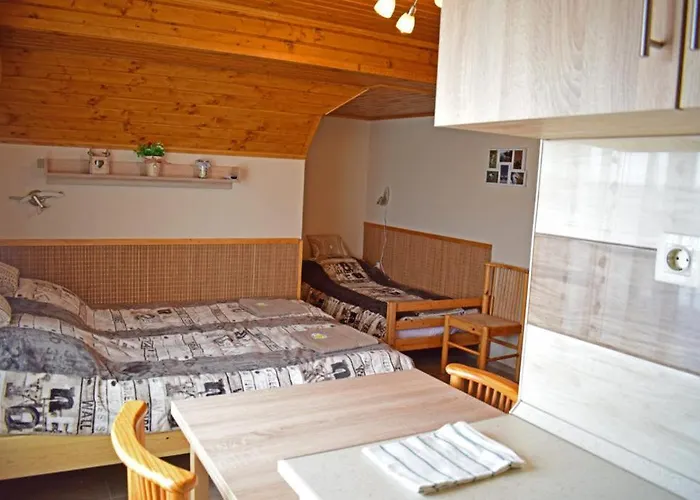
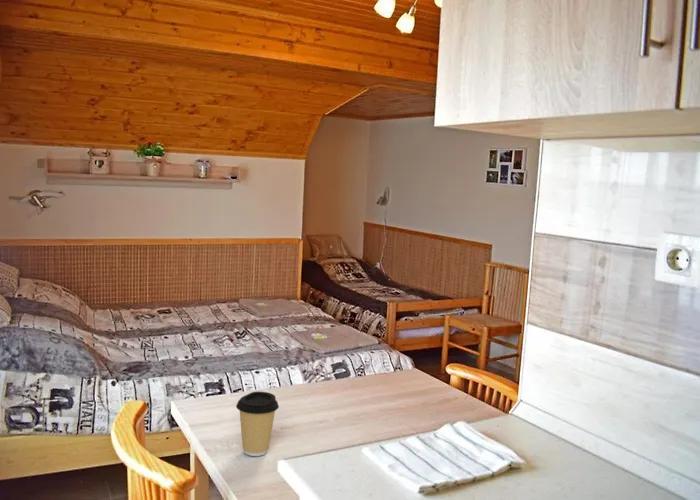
+ coffee cup (256, 424)
